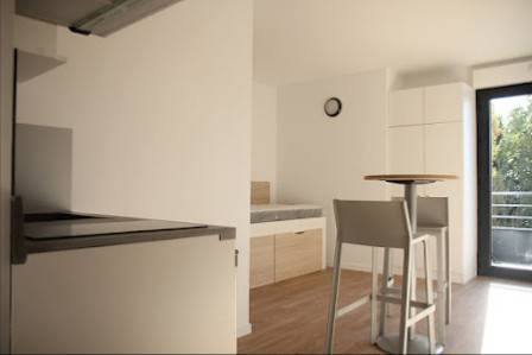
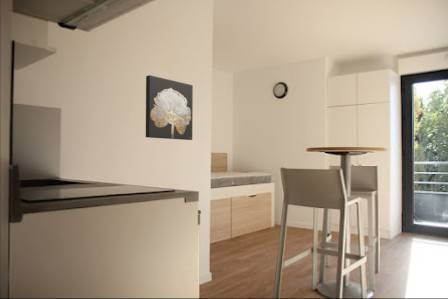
+ wall art (170, 109)
